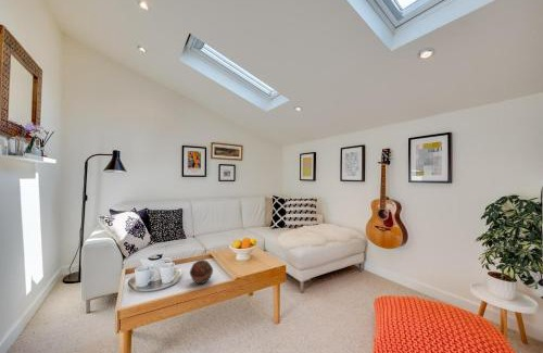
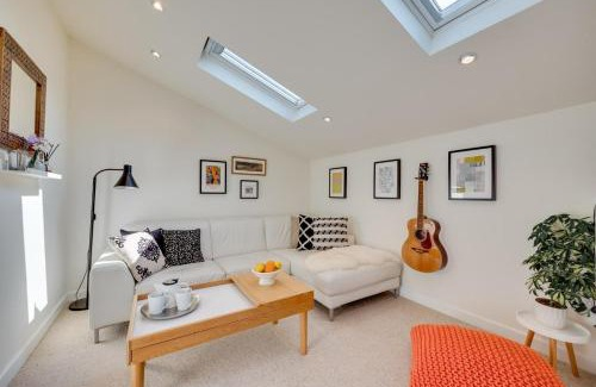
- decorative ball (201, 272)
